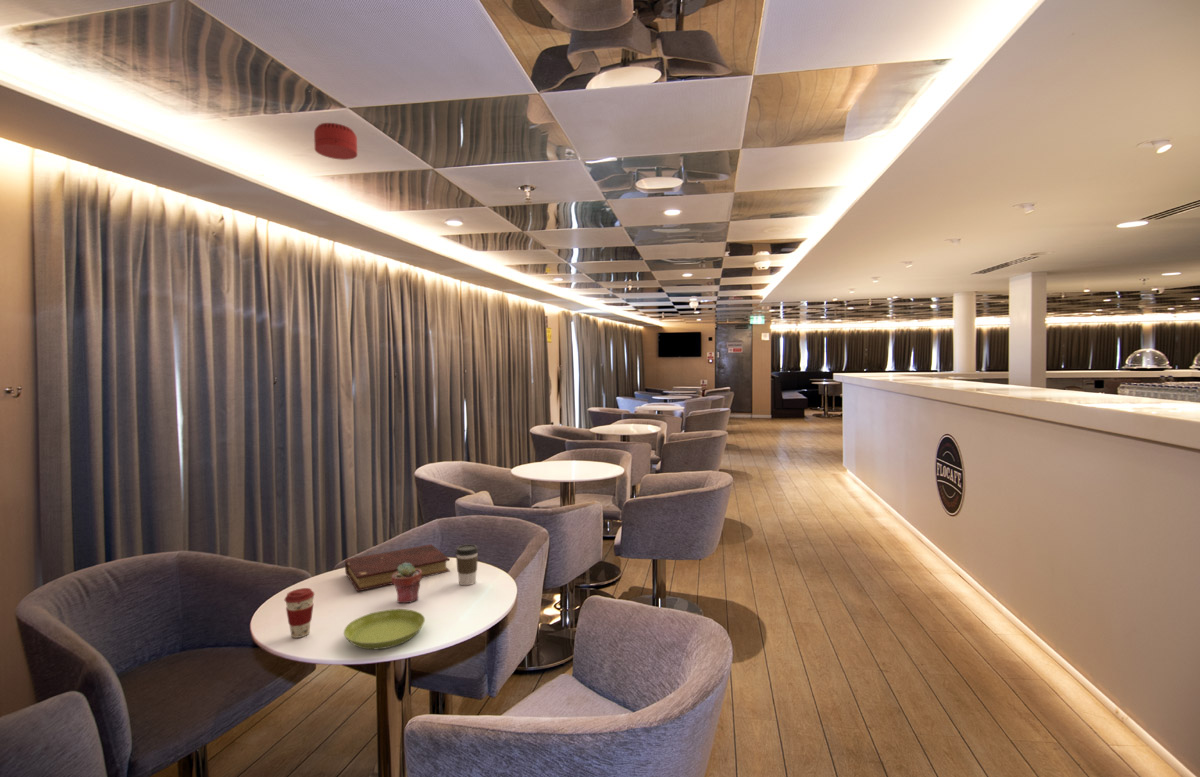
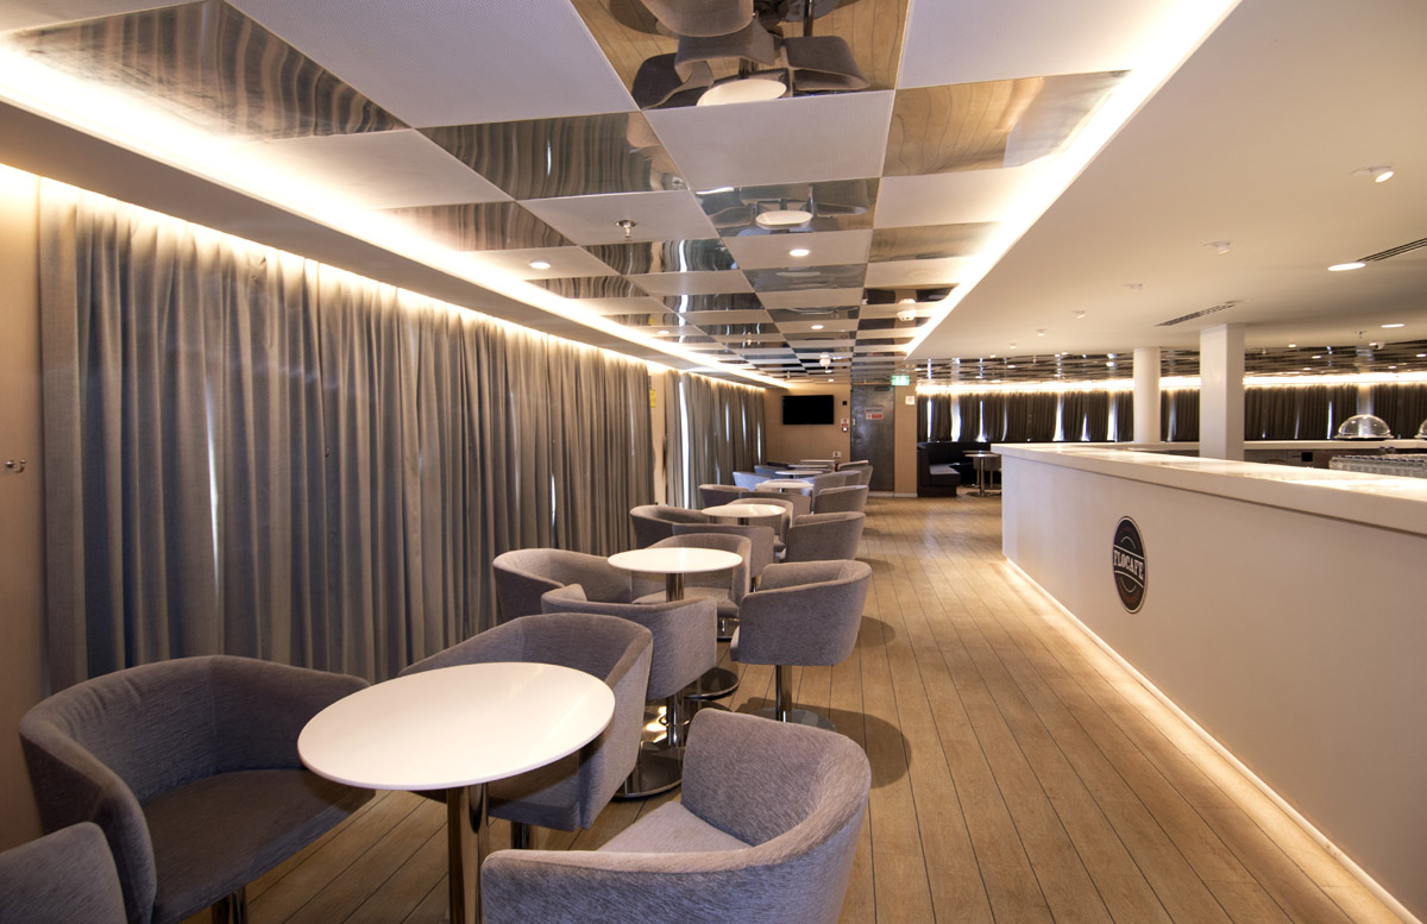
- book (397, 565)
- saucer (385, 630)
- coffee cup (467, 564)
- coffee cup (299, 613)
- smoke detector (336, 140)
- potted succulent (407, 581)
